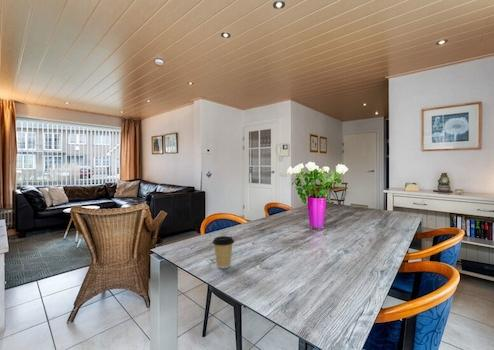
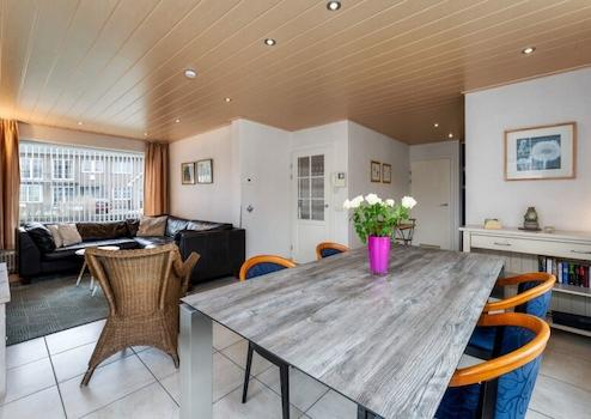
- coffee cup (223, 251)
